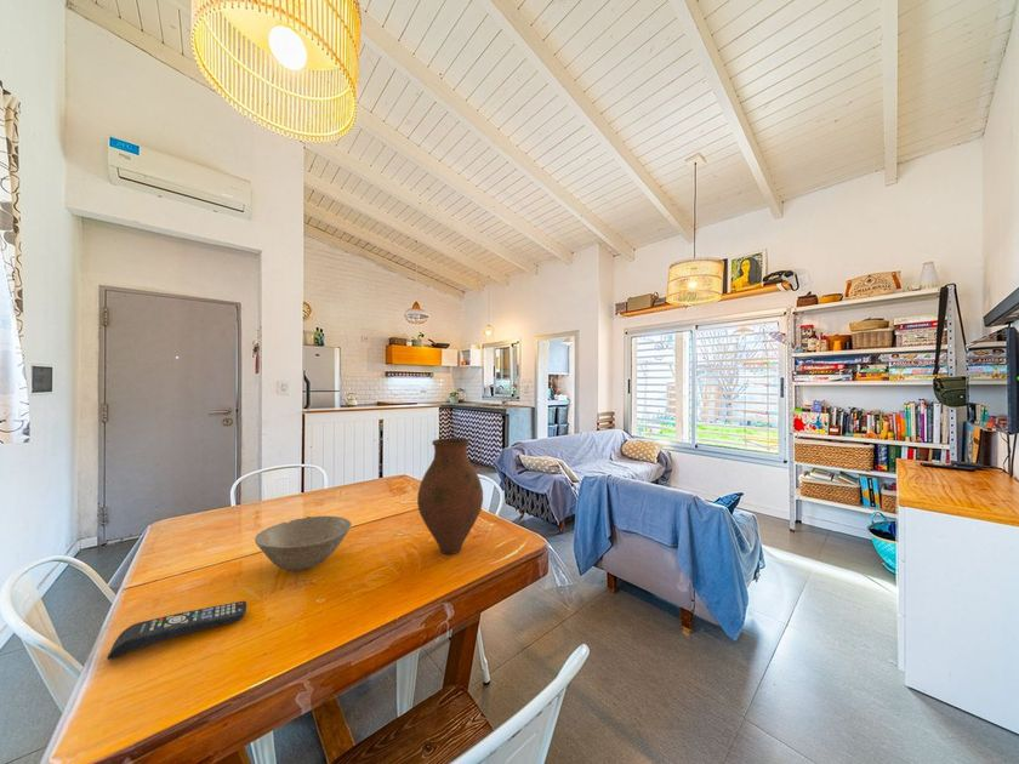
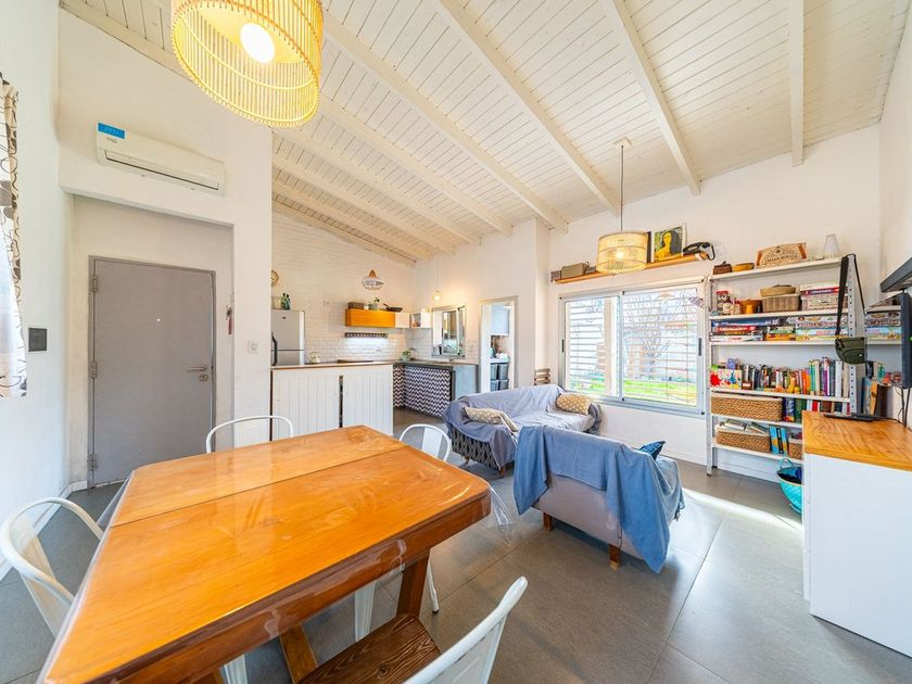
- bowl (304, 546)
- remote control (183, 625)
- vase (450, 495)
